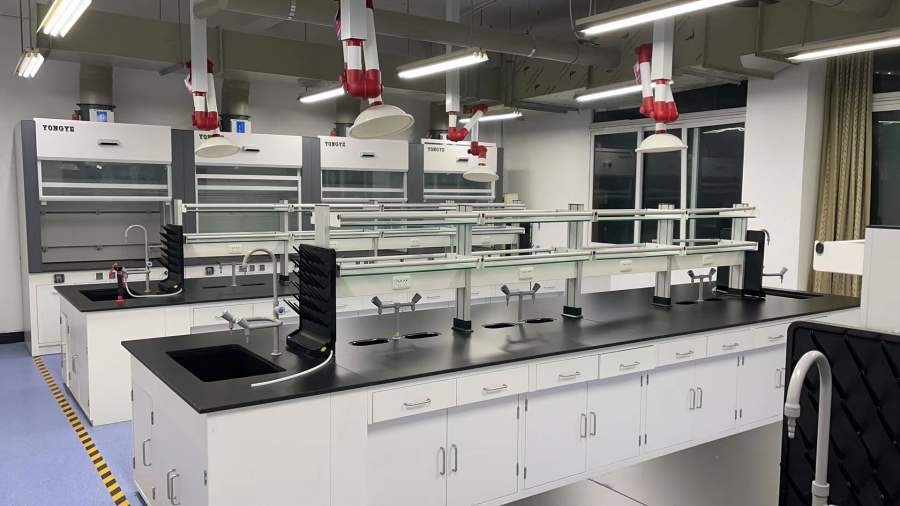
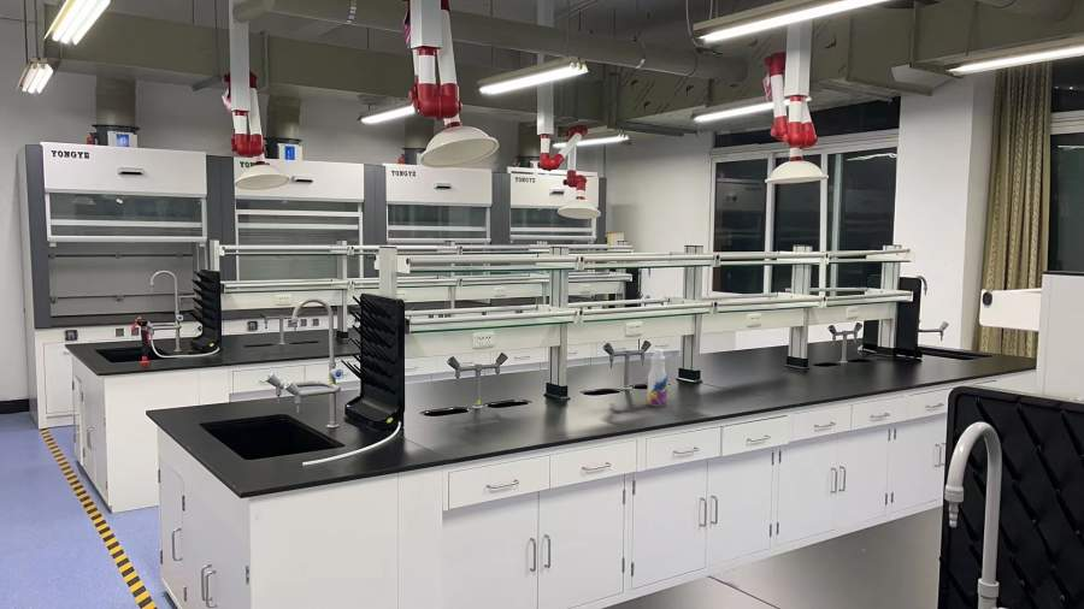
+ beverage bottle (658, 377)
